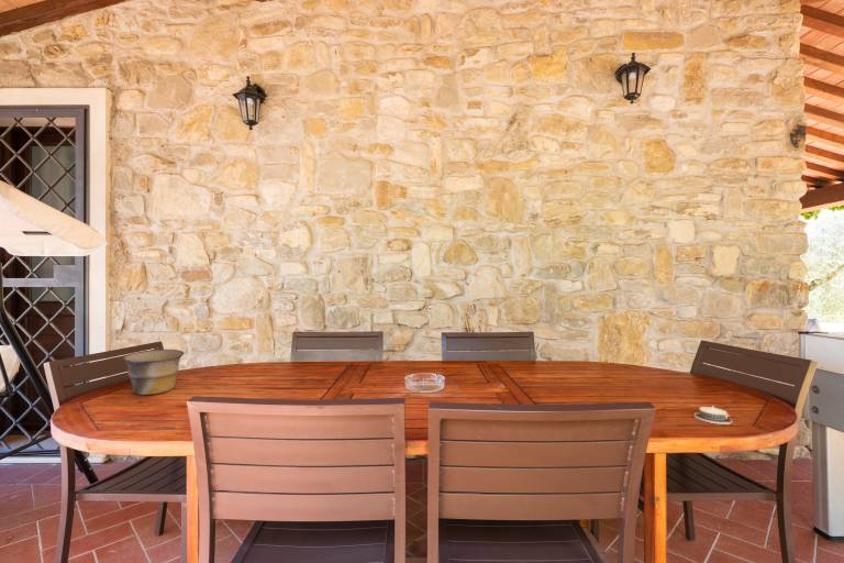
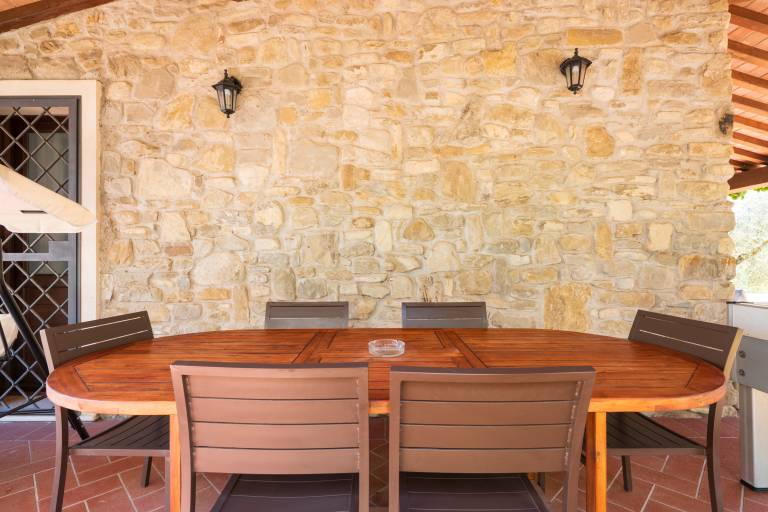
- bowl (154, 372)
- architectural model (712, 411)
